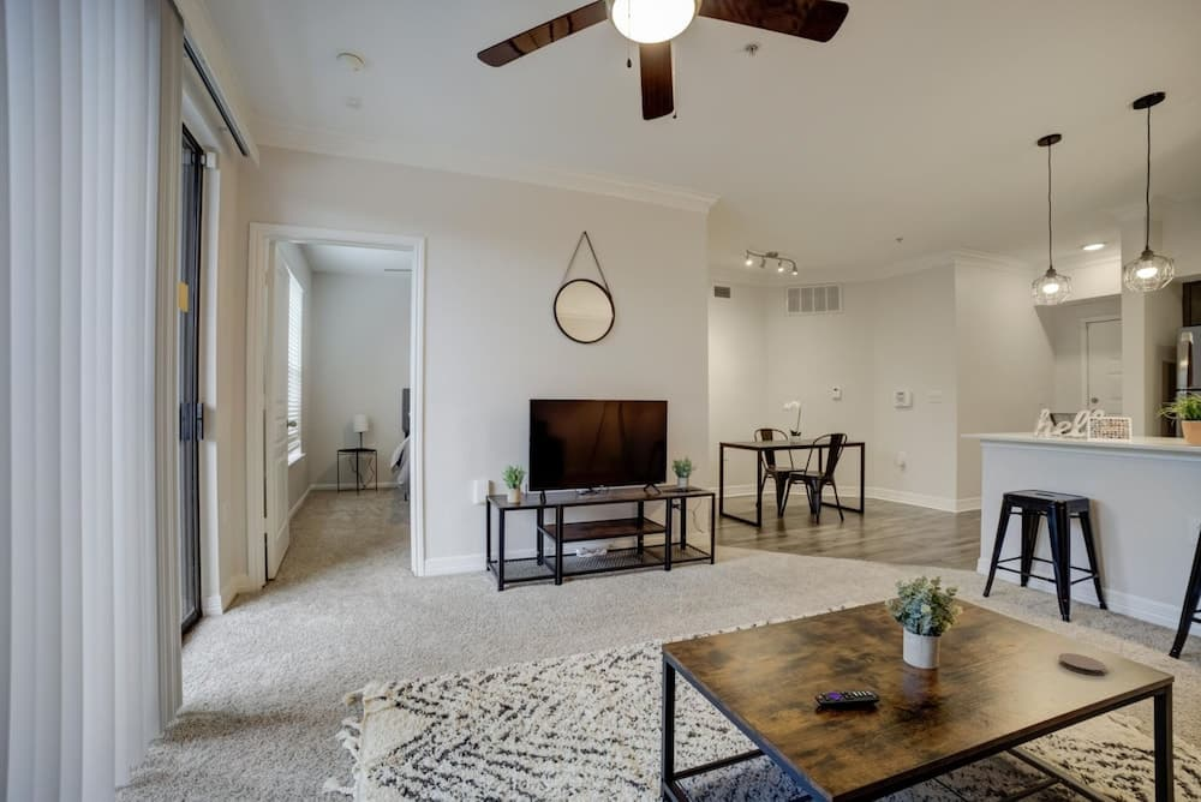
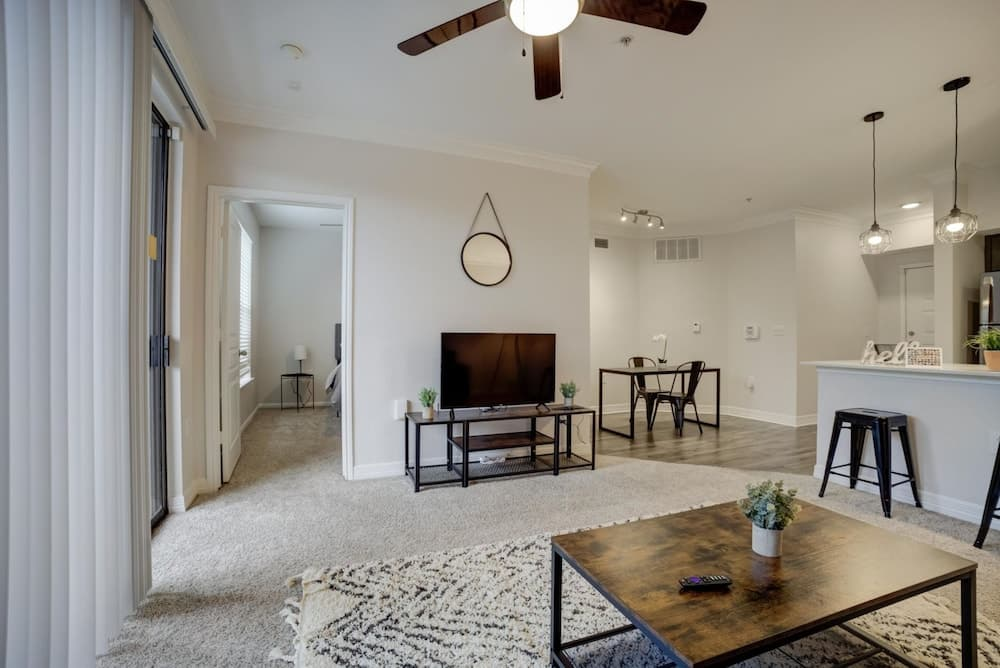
- coaster (1081, 663)
